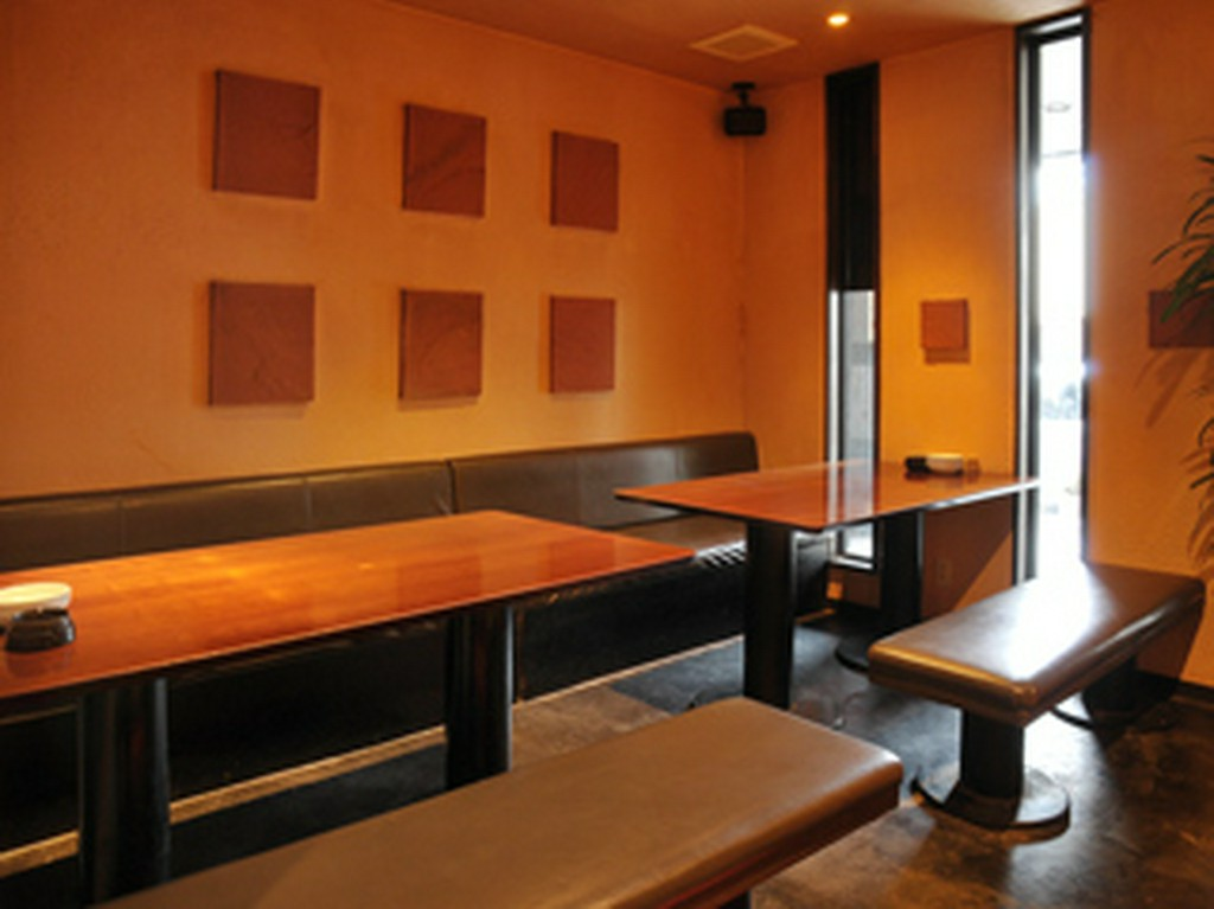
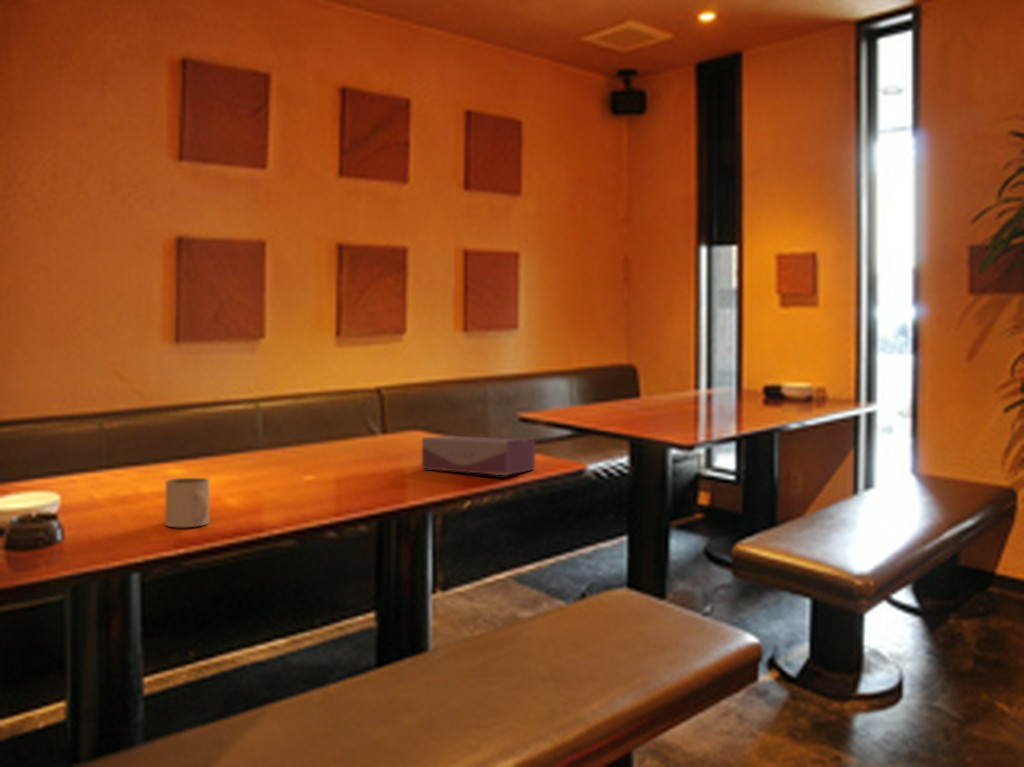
+ mug (191, 502)
+ tissue box (478, 453)
